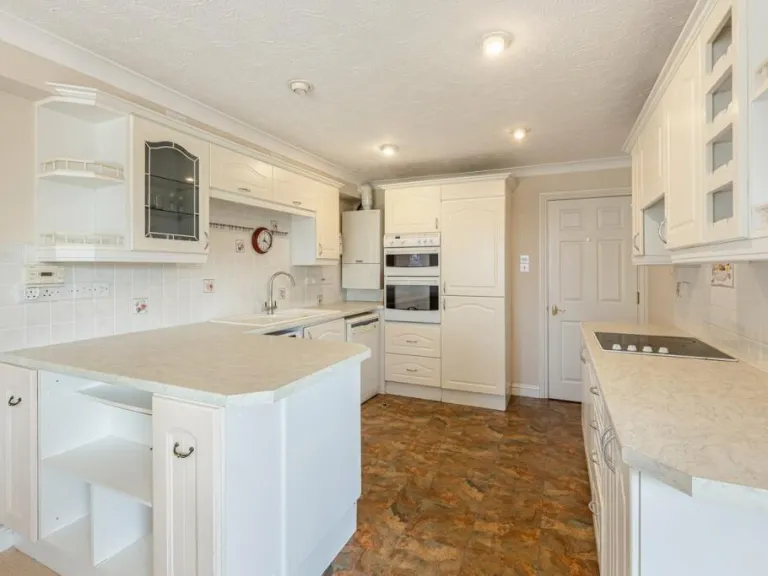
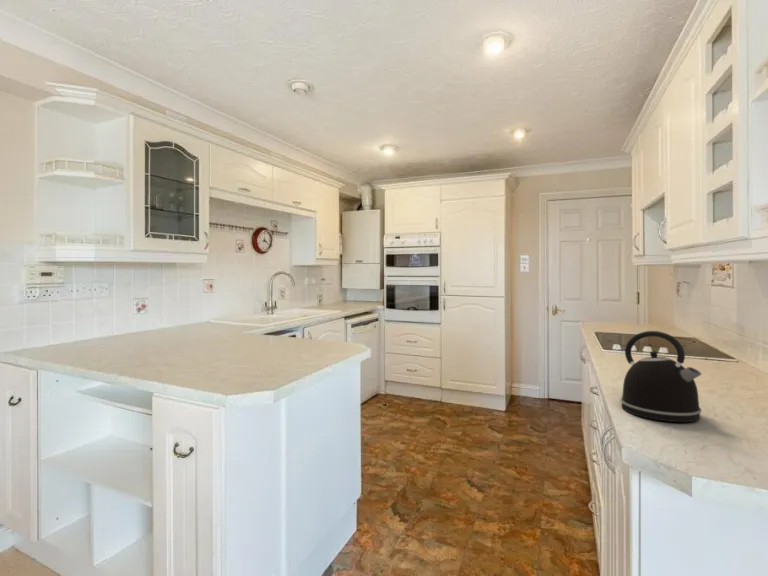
+ kettle (658, 371)
